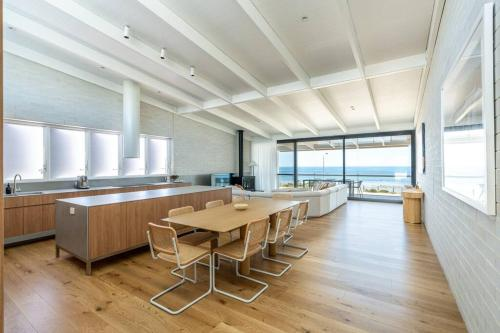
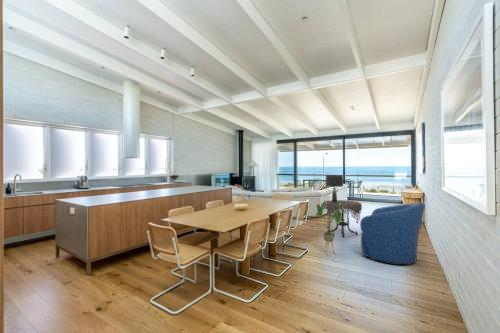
+ house plant (329, 227)
+ armchair (392, 229)
+ lamp (334, 188)
+ side table (342, 217)
